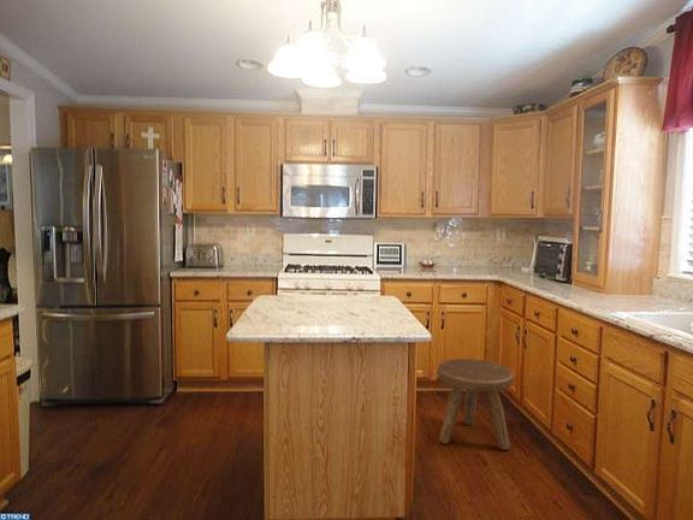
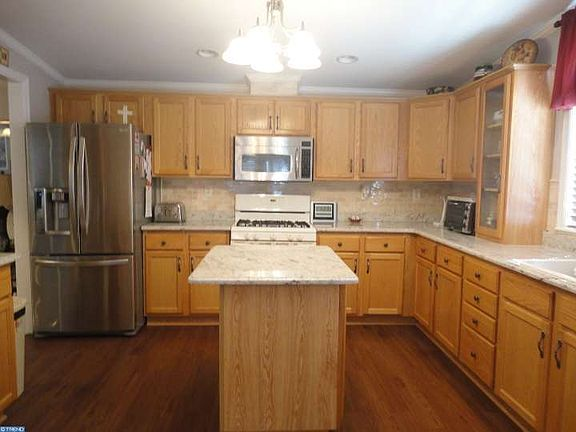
- stool (473, 403)
